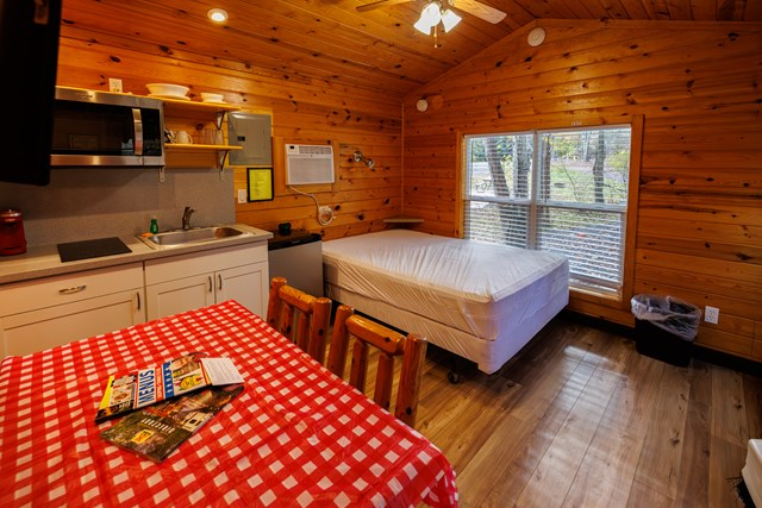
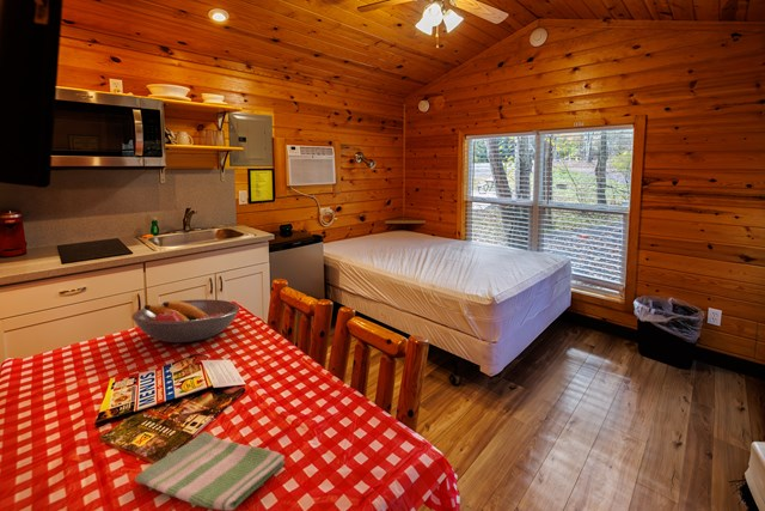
+ dish towel (214, 467)
+ fruit bowl (188, 320)
